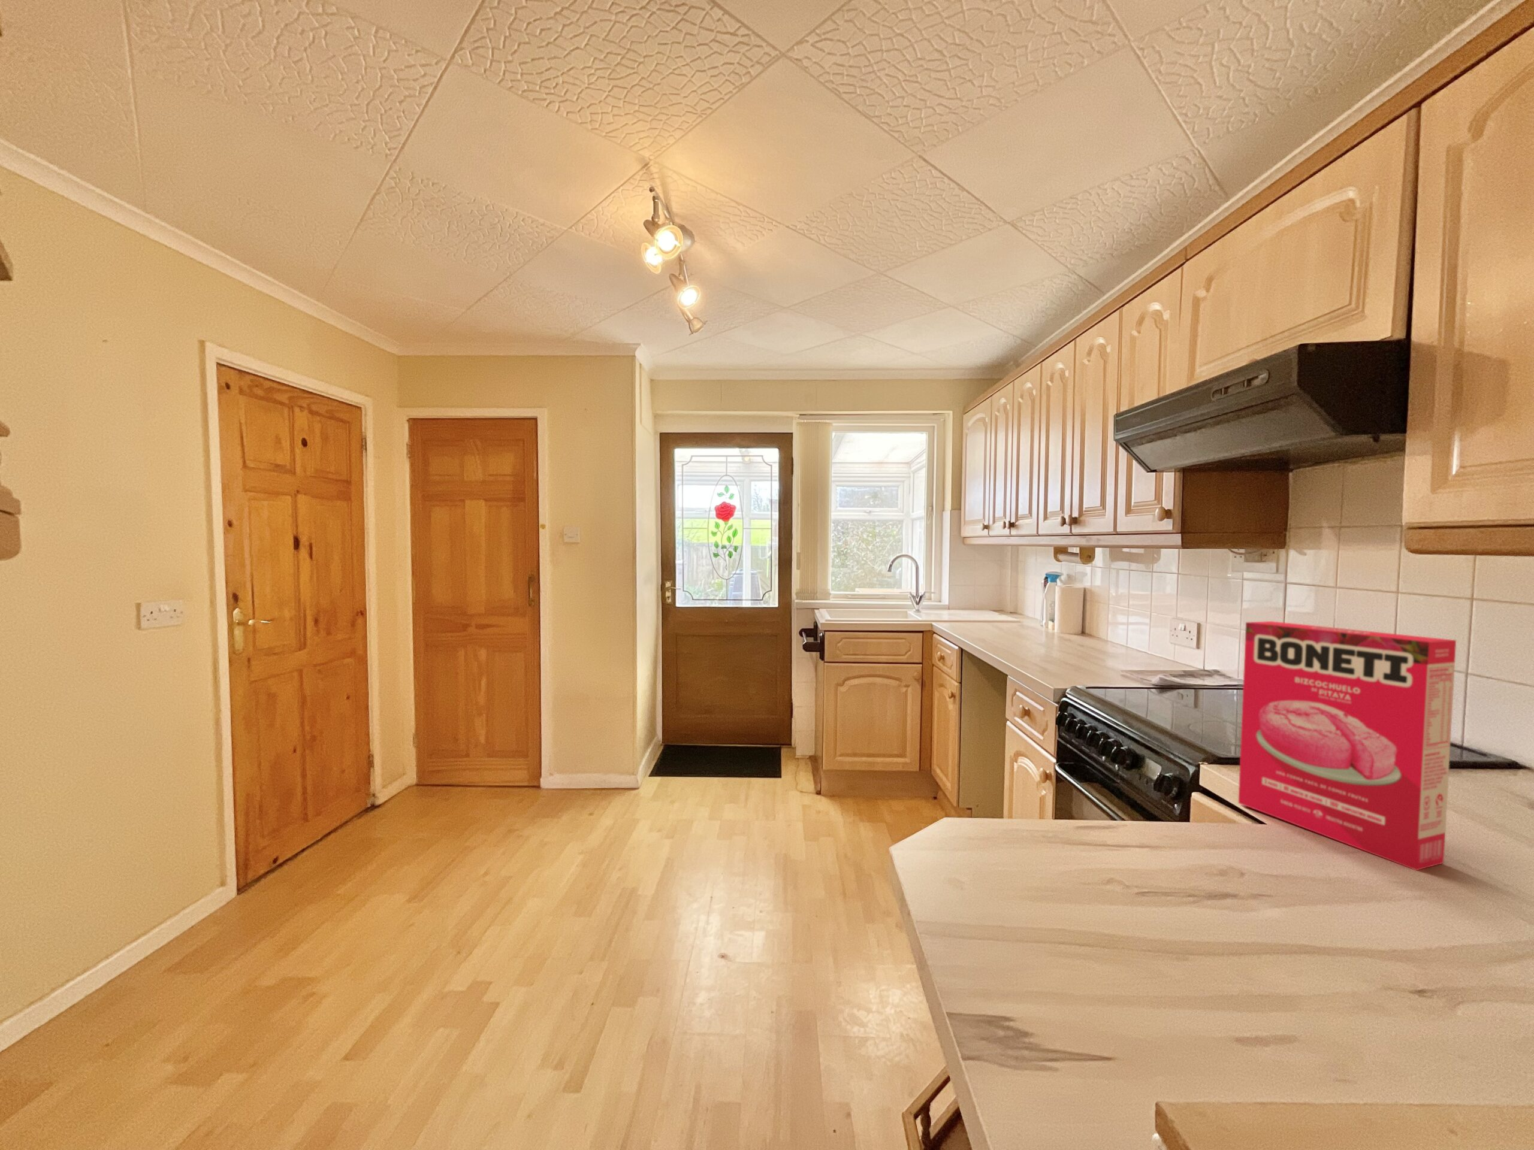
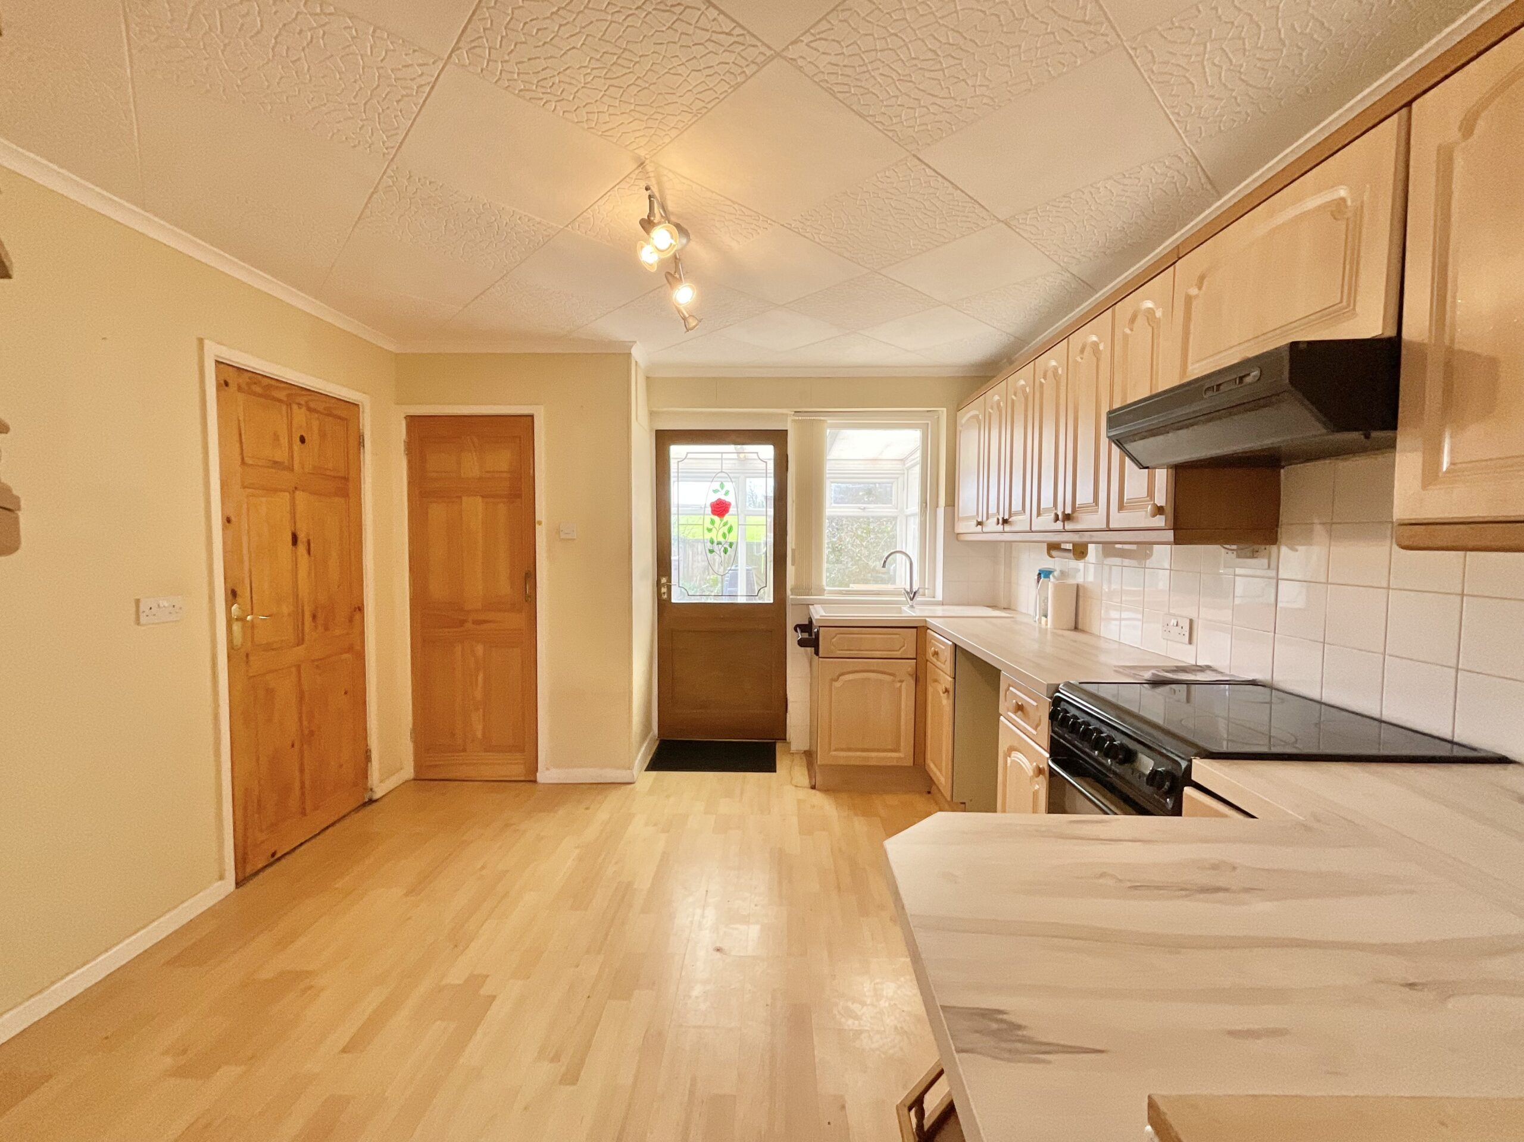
- cereal box (1335, 731)
